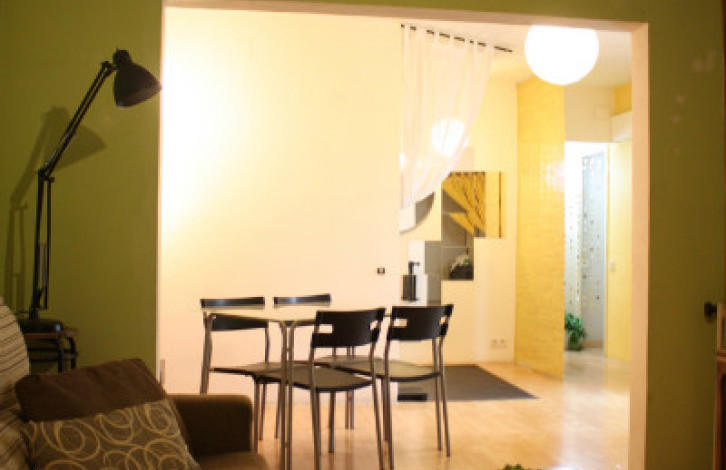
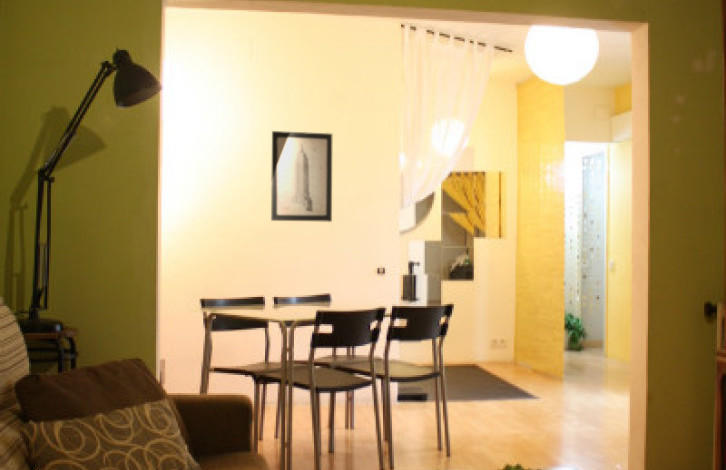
+ wall art (302, 176)
